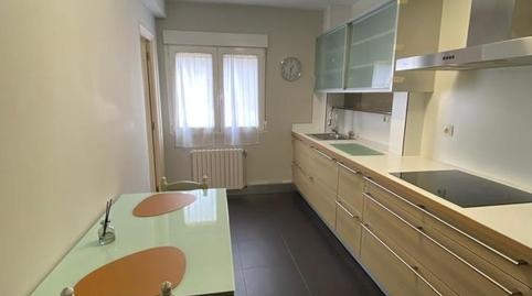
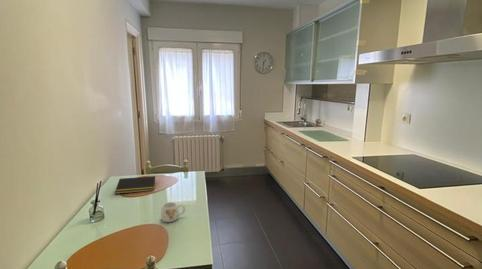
+ notepad (136, 184)
+ mug (173, 211)
